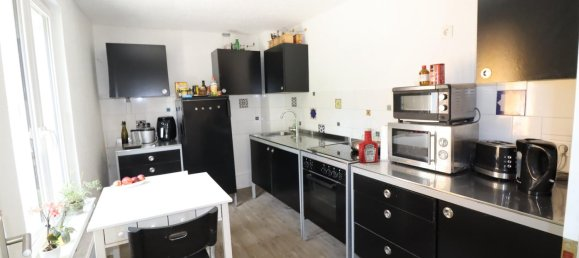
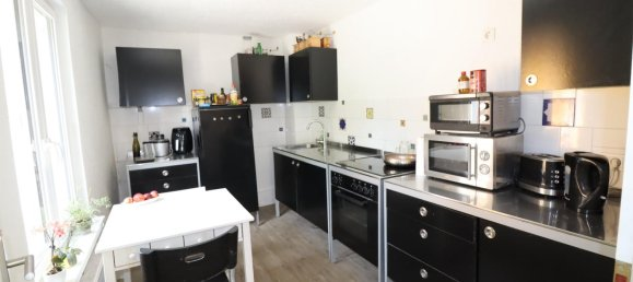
- soap bottle (368, 145)
